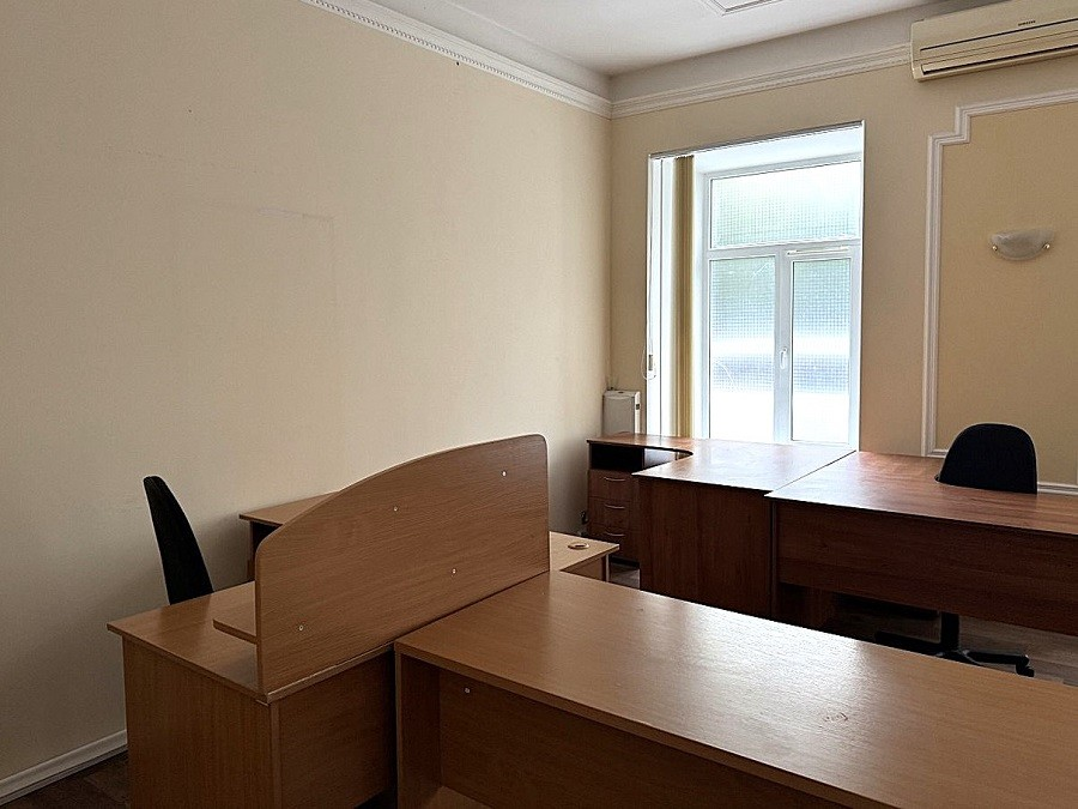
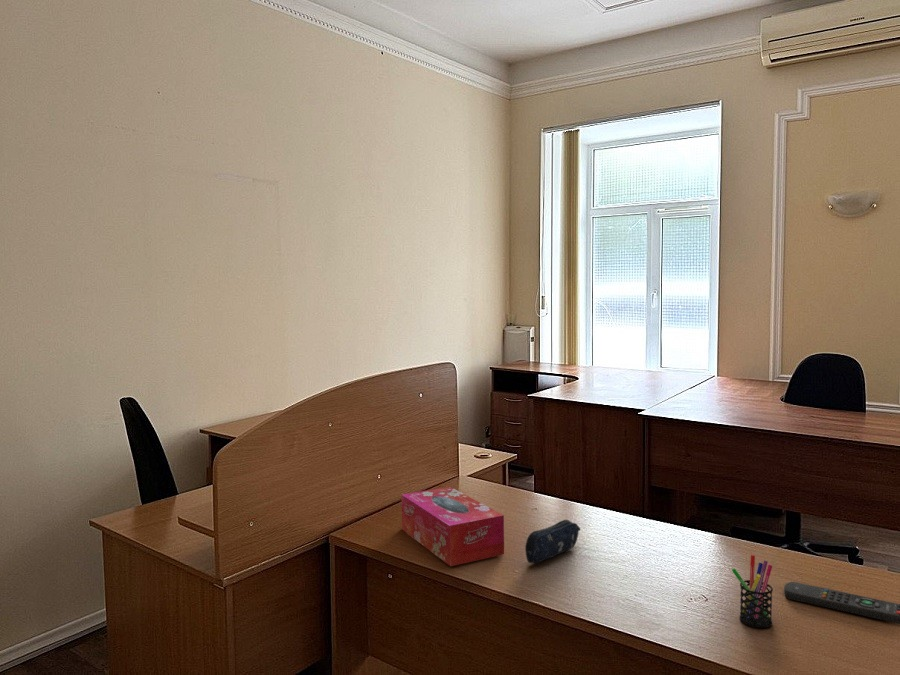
+ tissue box (450, 522)
+ pen holder (752, 589)
+ pencil case (552, 541)
+ remote control (844, 601)
